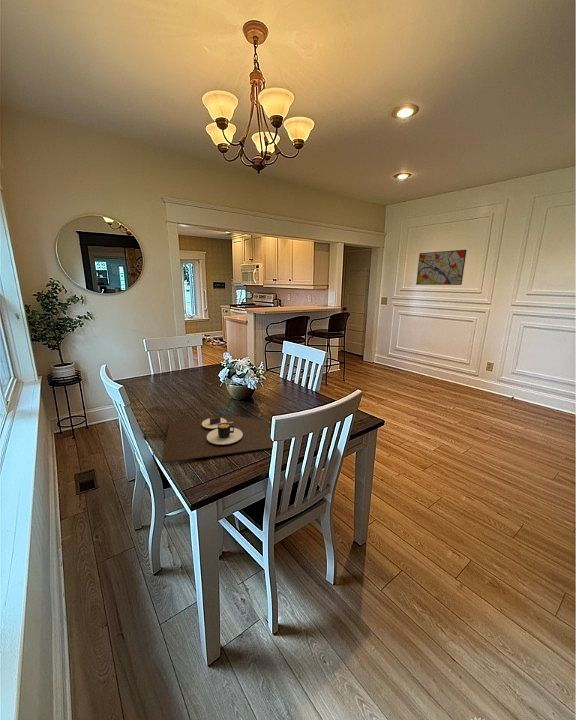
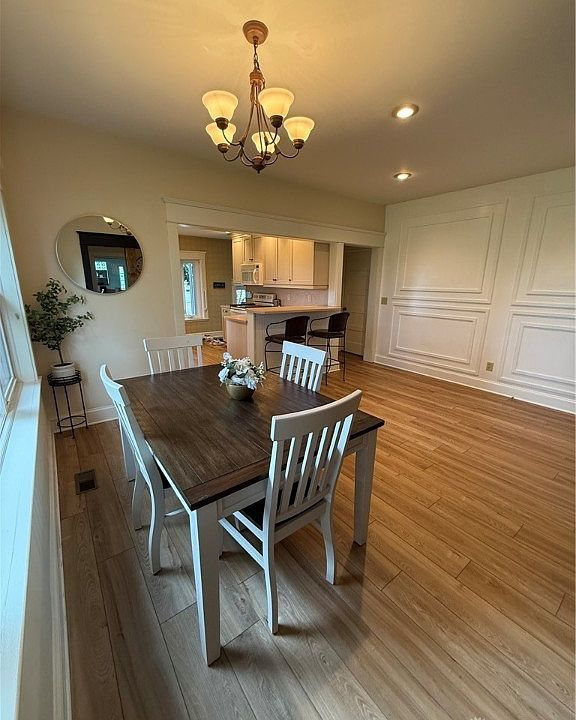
- wall art (439, 268)
- place mat (220, 427)
